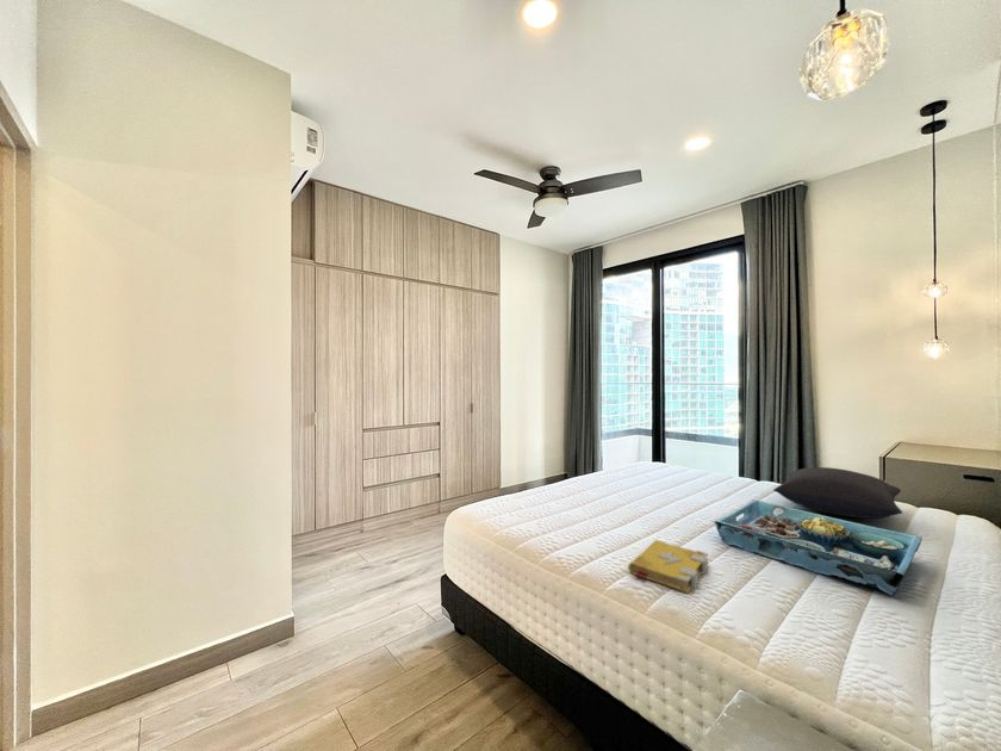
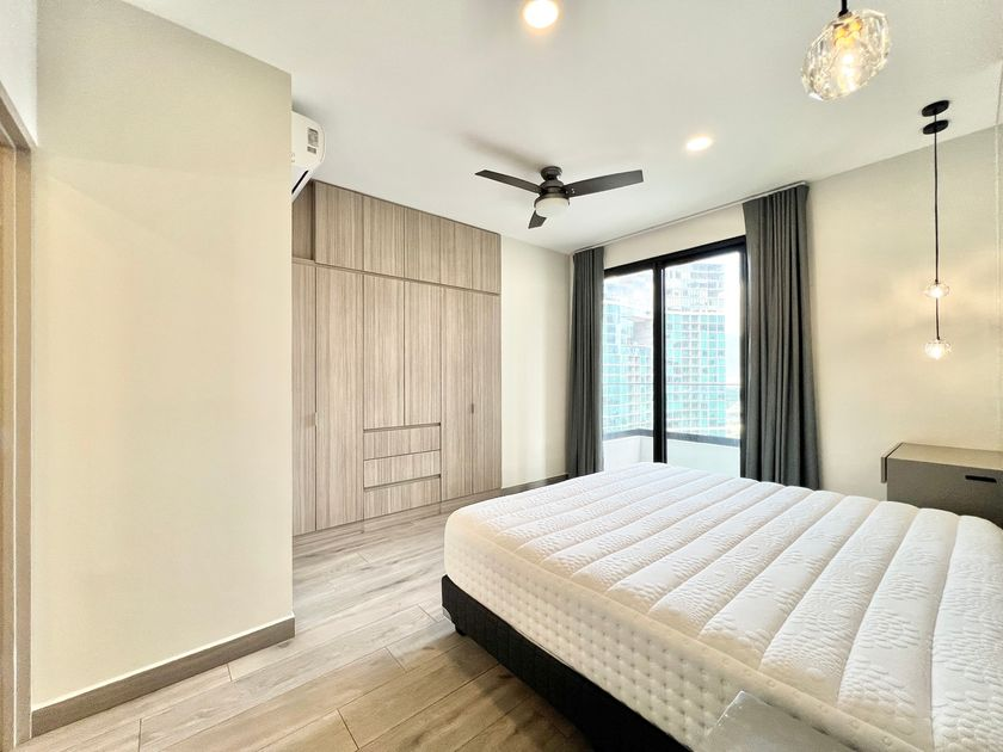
- serving tray (812, 536)
- pillow (837, 491)
- spell book (669, 564)
